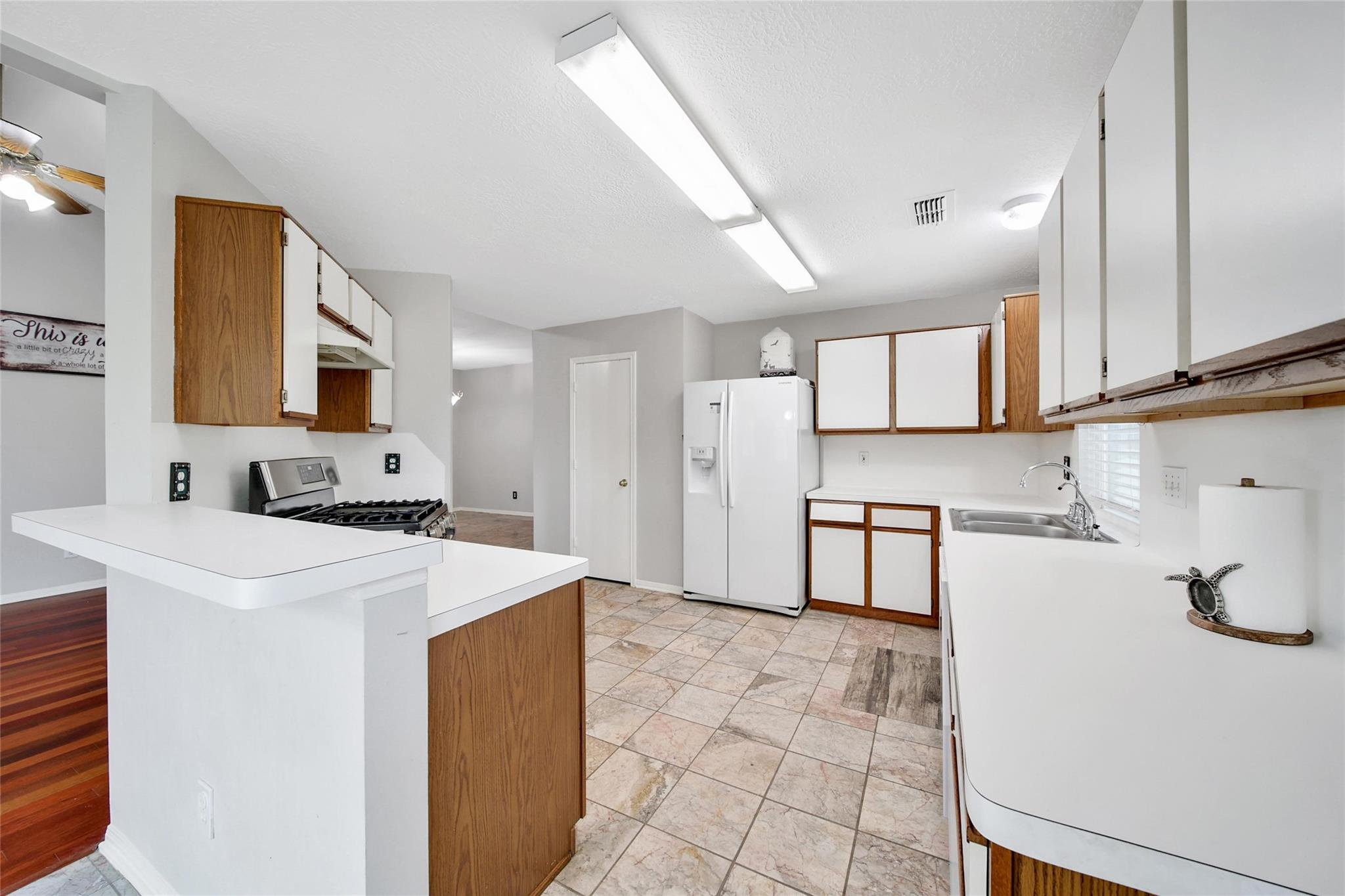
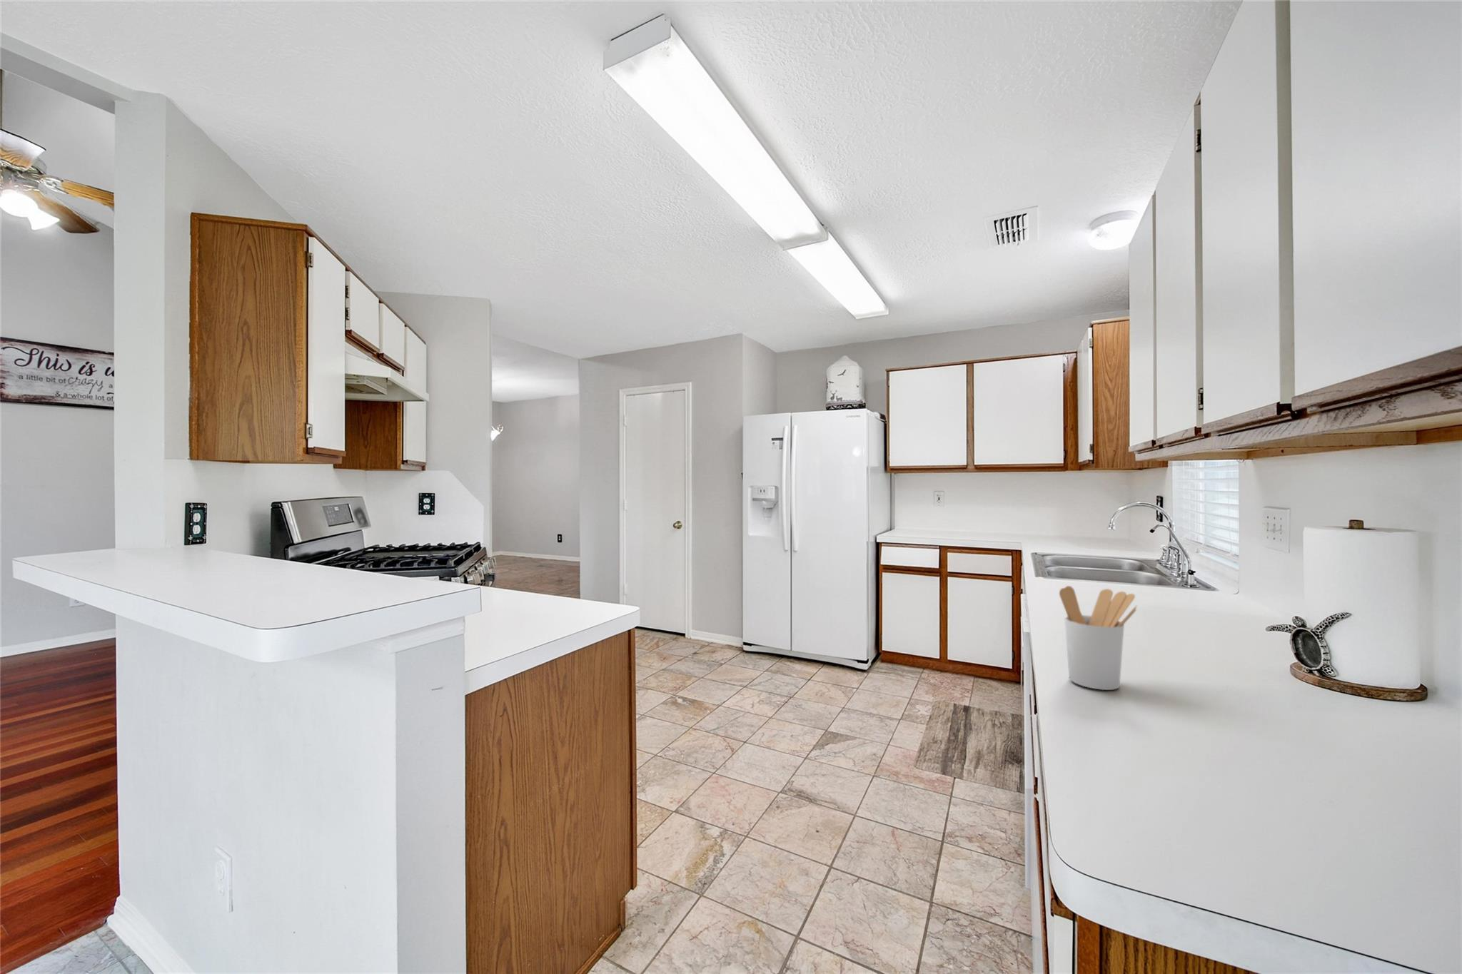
+ utensil holder (1101, 635)
